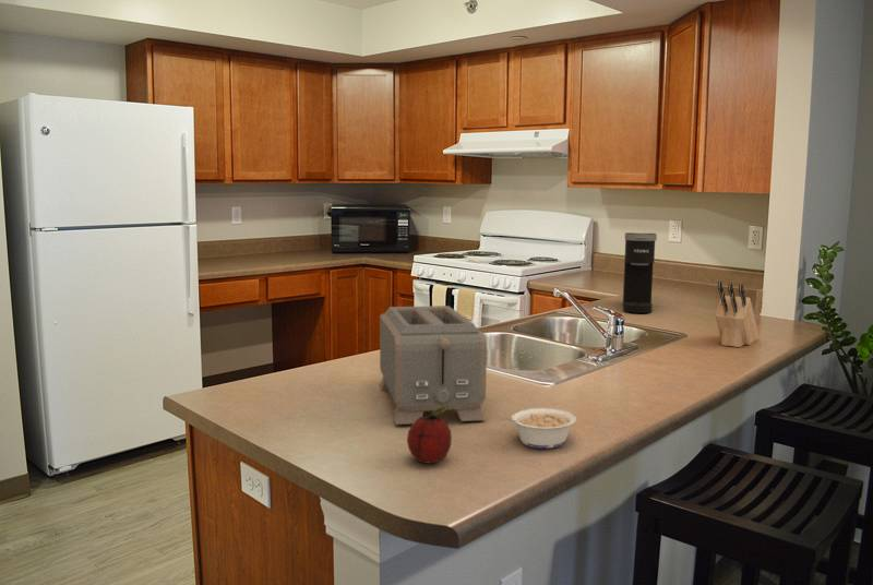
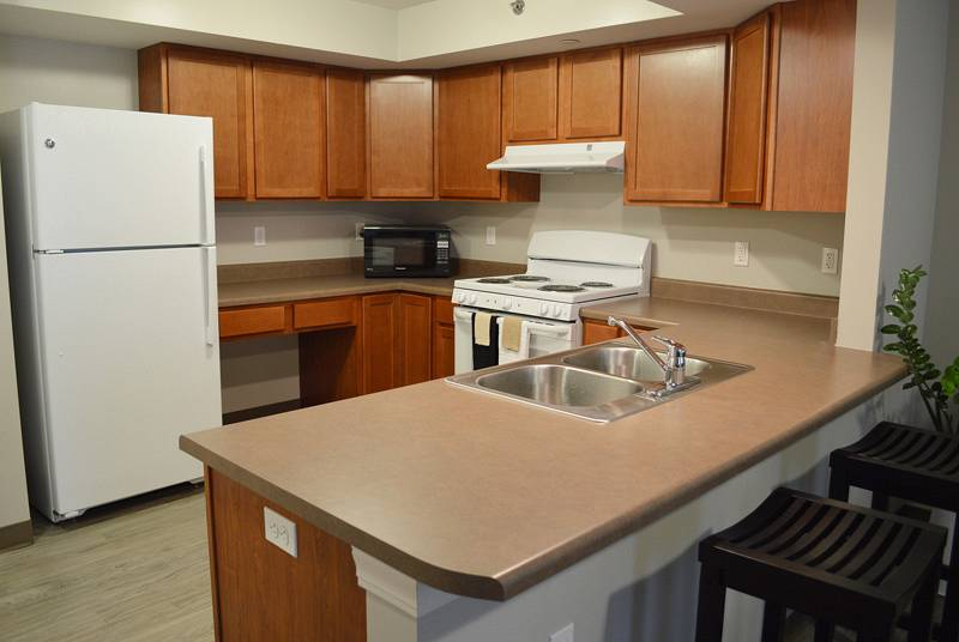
- fruit (431, 434)
- legume (541, 427)
- toaster (429, 360)
- knife block (737, 311)
- coffee maker (638, 271)
